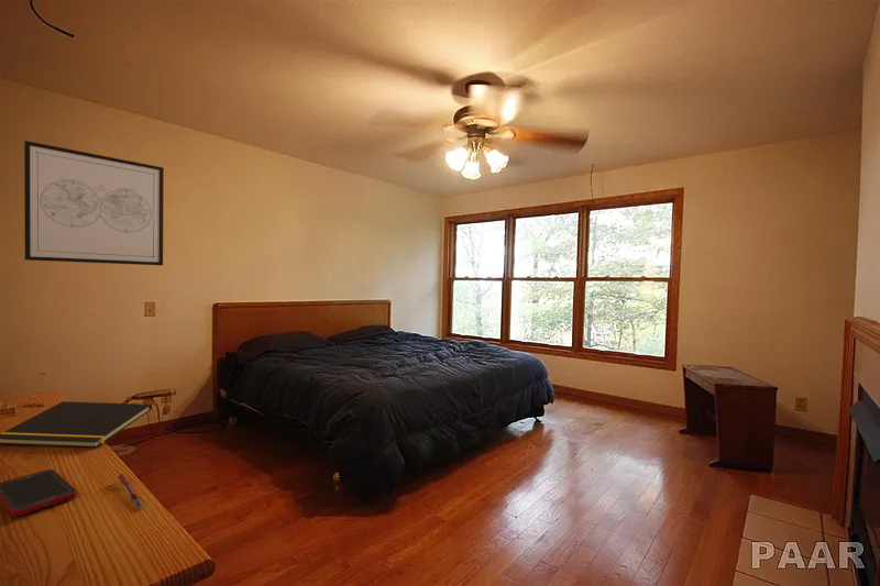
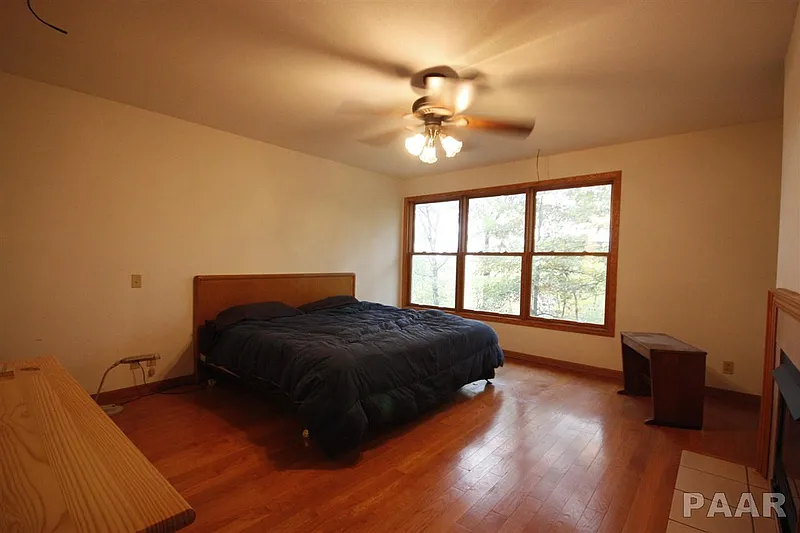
- notepad (78, 422)
- pen (130, 489)
- wall art (100, 209)
- cell phone (34, 490)
